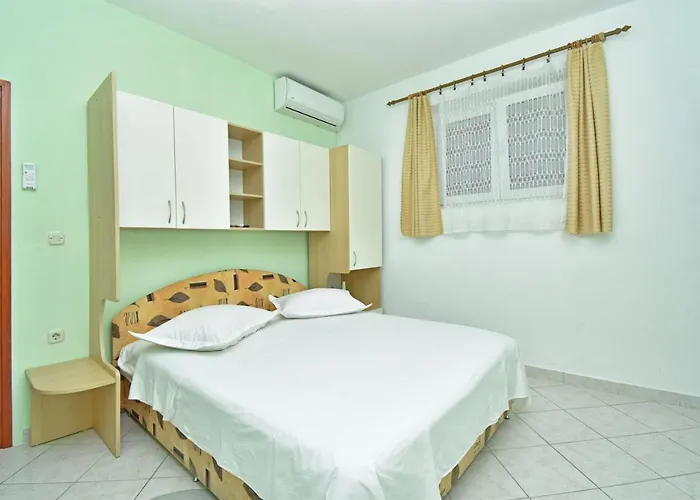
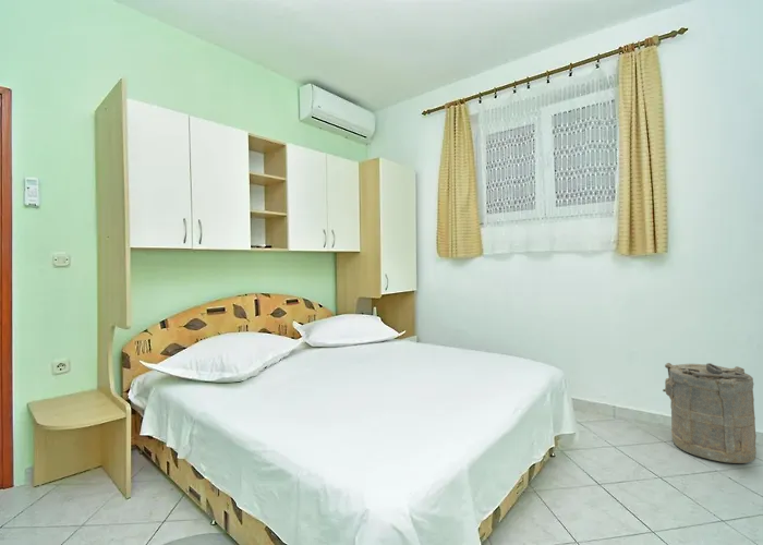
+ laundry hamper (705, 404)
